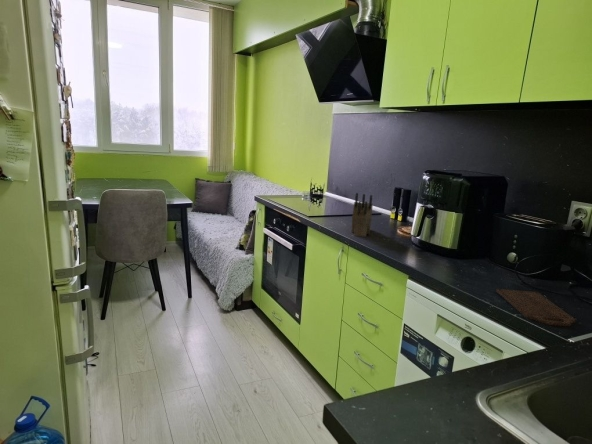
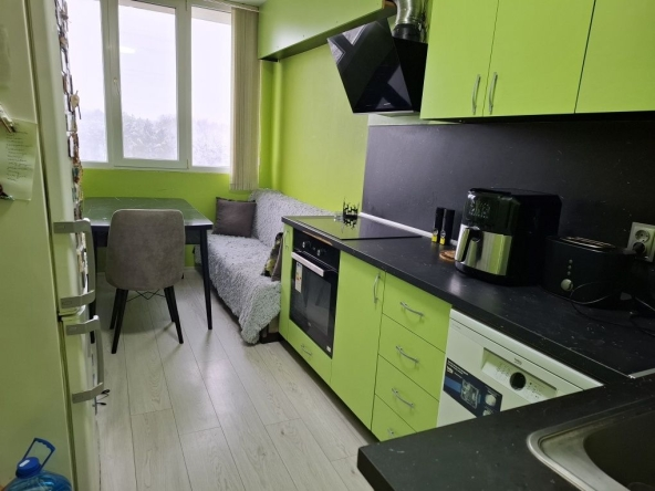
- knife block (362, 212)
- cutting board (535, 306)
